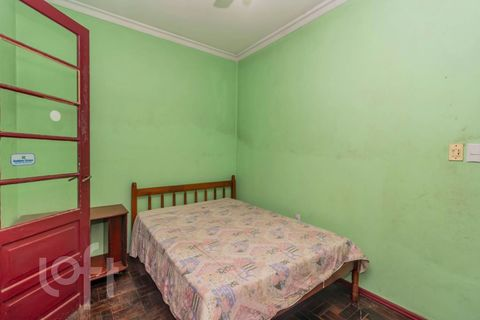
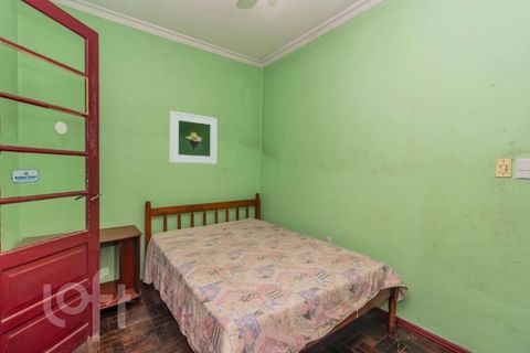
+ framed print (194, 139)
